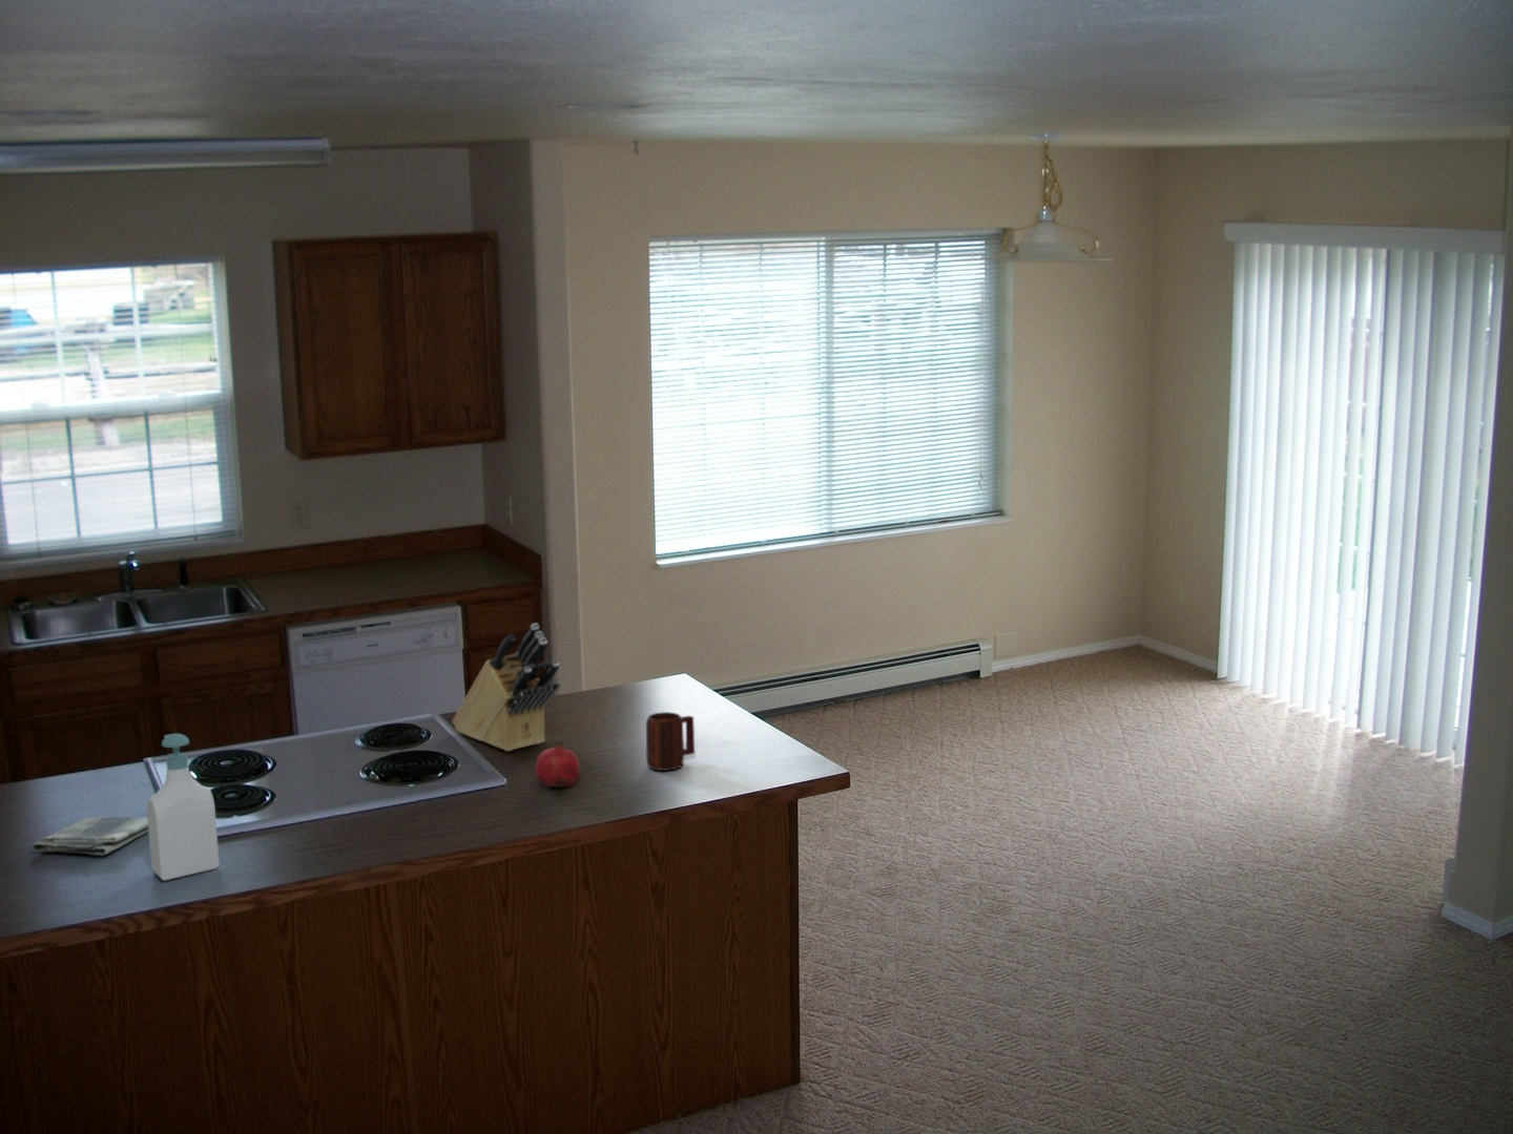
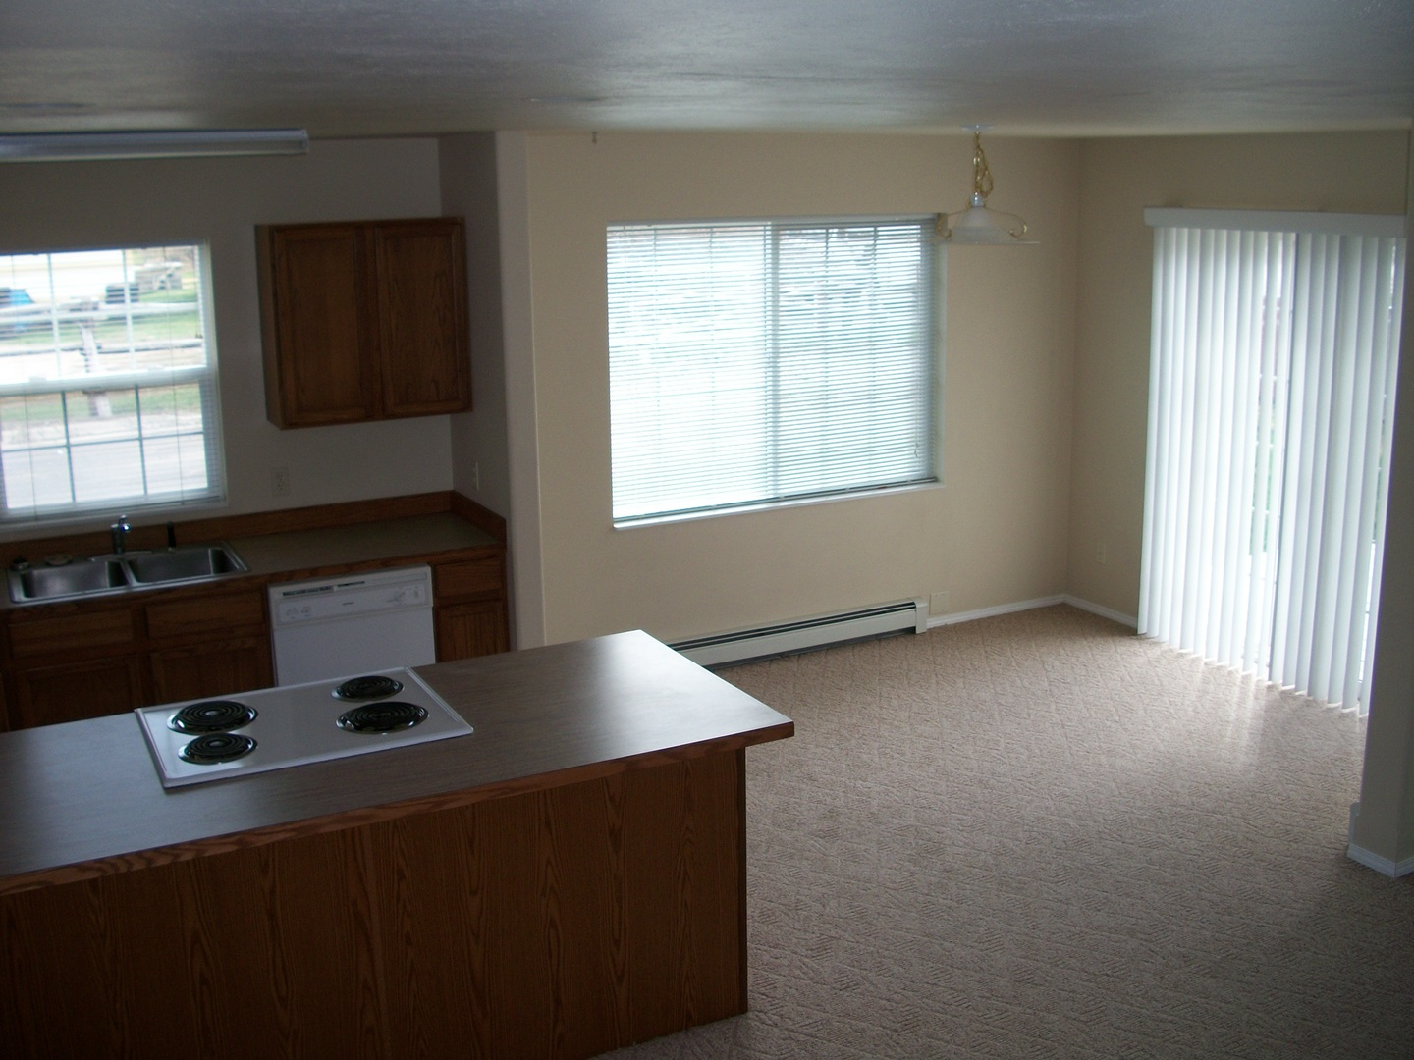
- knife block (504, 680)
- dish towel (95, 831)
- fruit (556, 764)
- mug (671, 740)
- soap bottle (179, 802)
